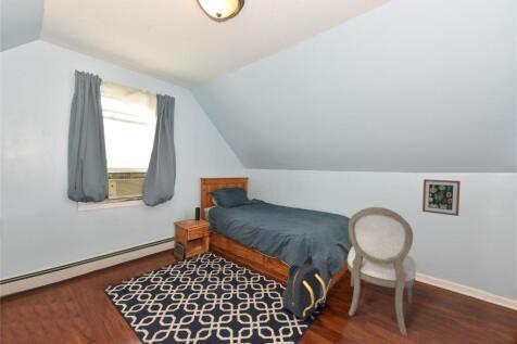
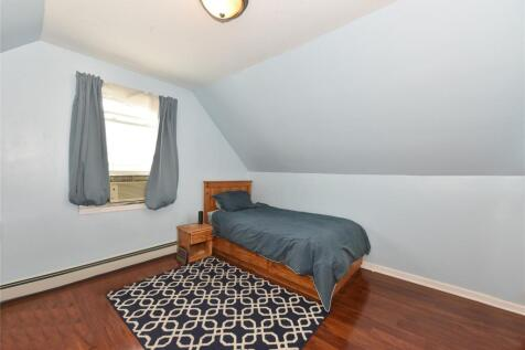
- chair (379, 256)
- backpack (305, 286)
- wall art (440, 196)
